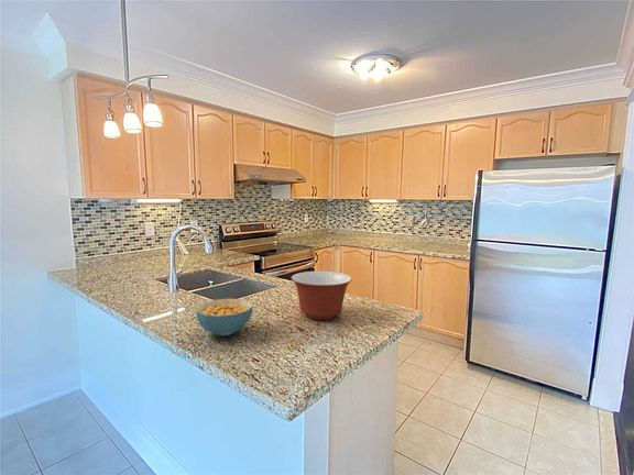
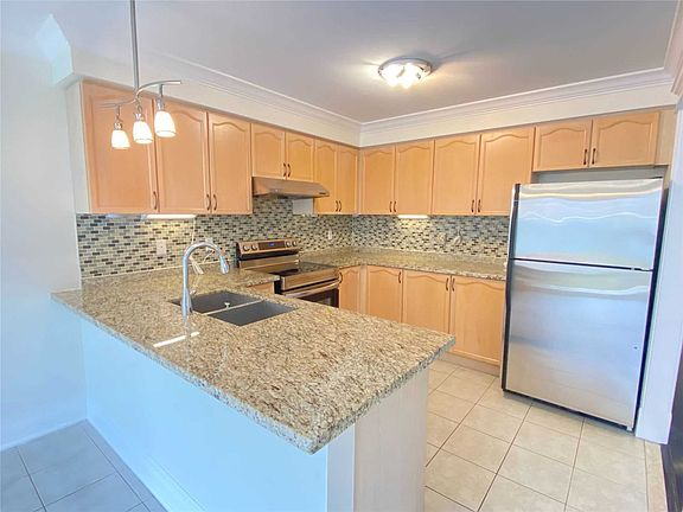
- mixing bowl (320, 296)
- cereal bowl (225, 319)
